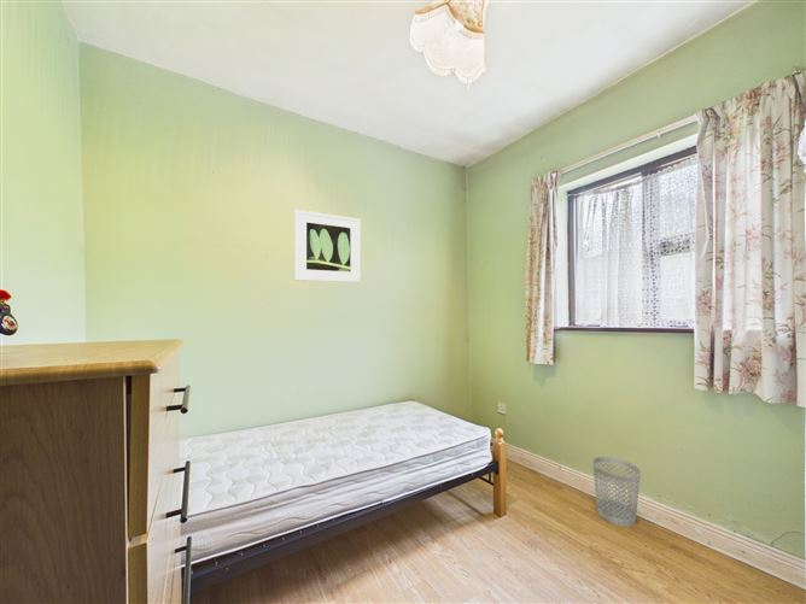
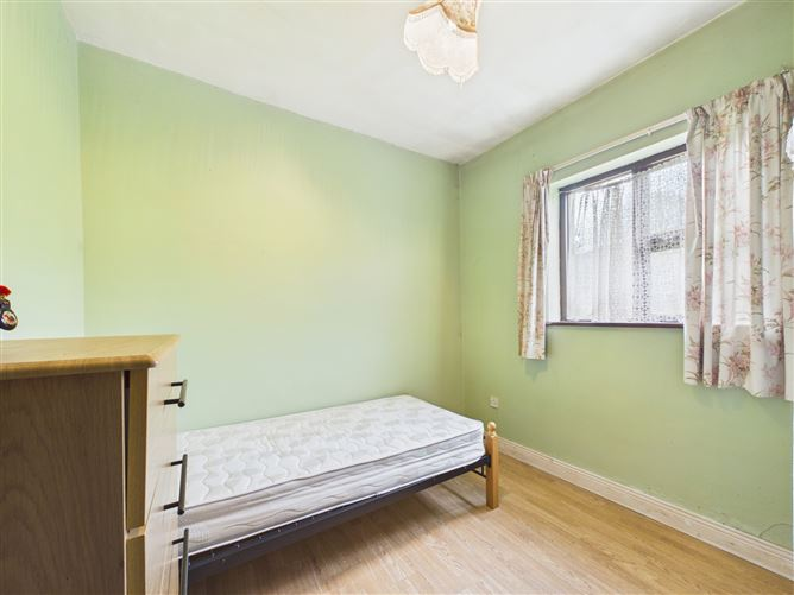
- wastebasket (615, 491)
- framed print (328, 247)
